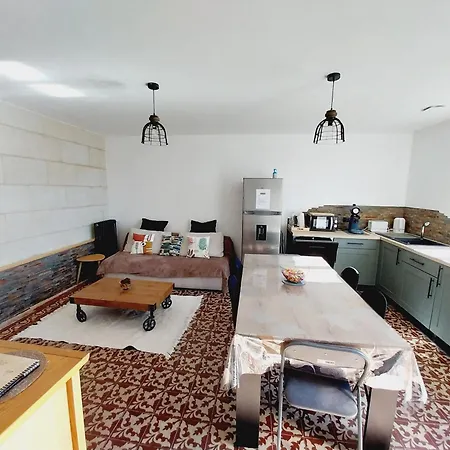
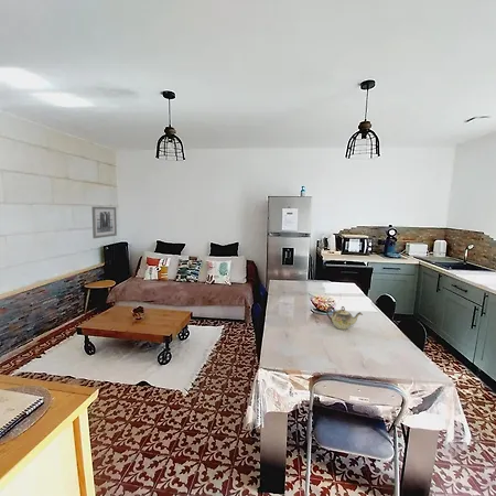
+ teapot (344, 316)
+ wall art (105, 222)
